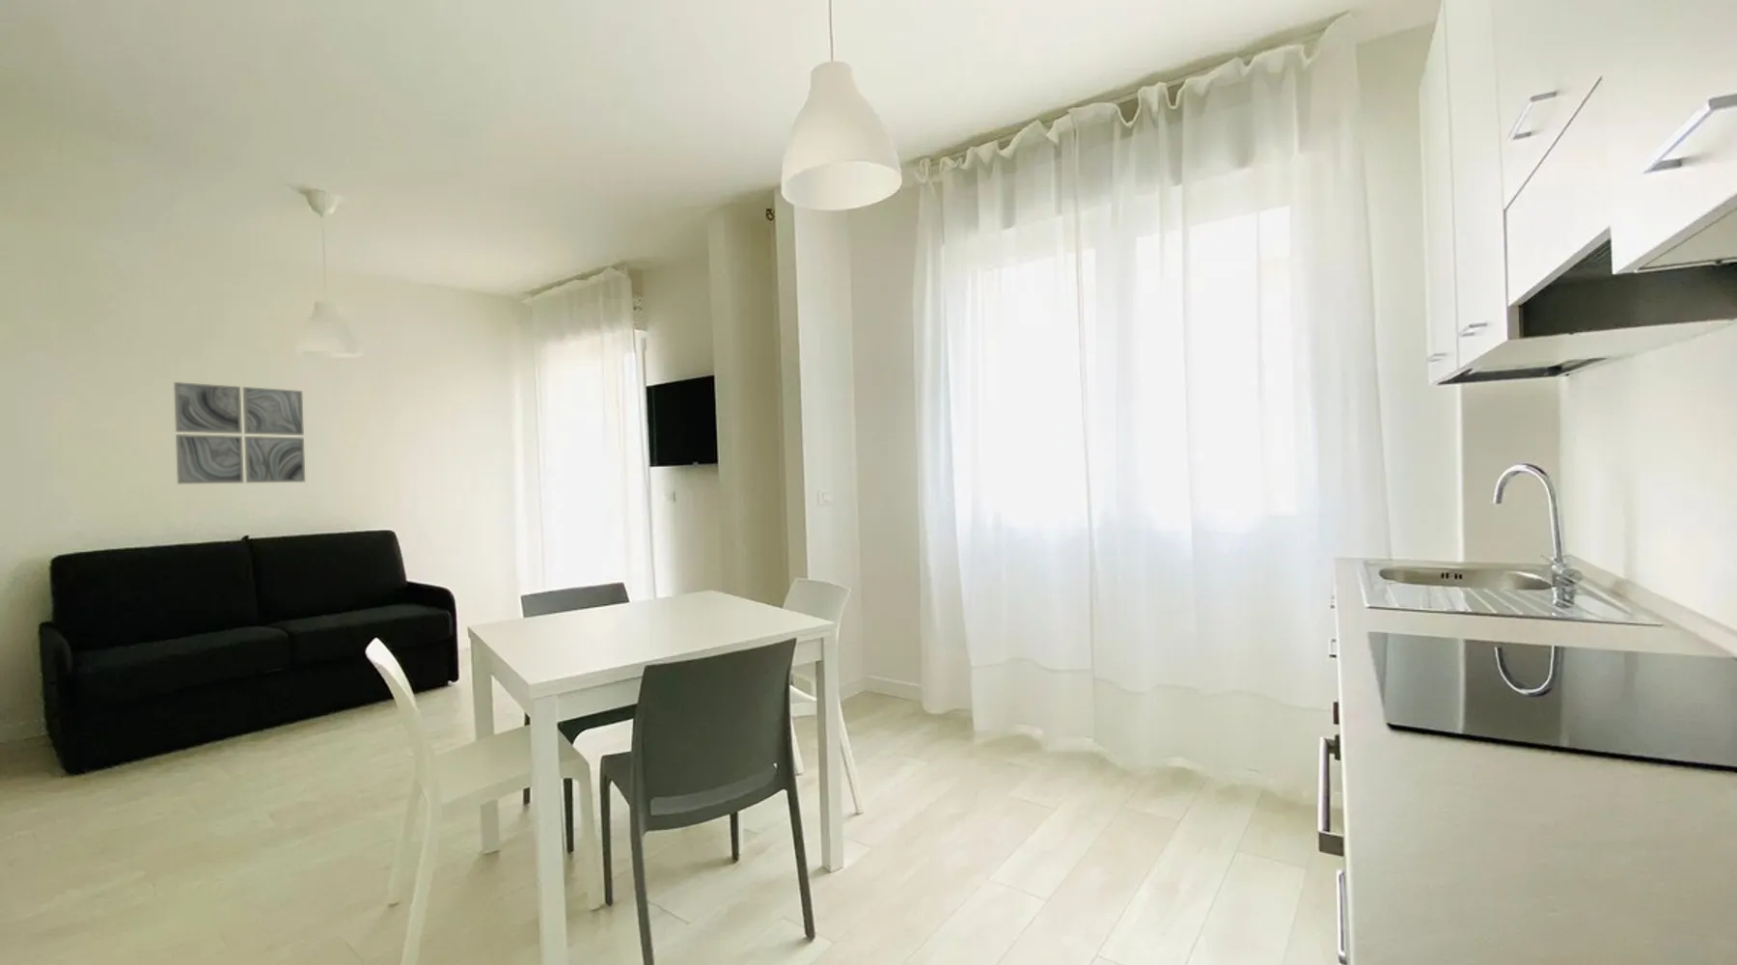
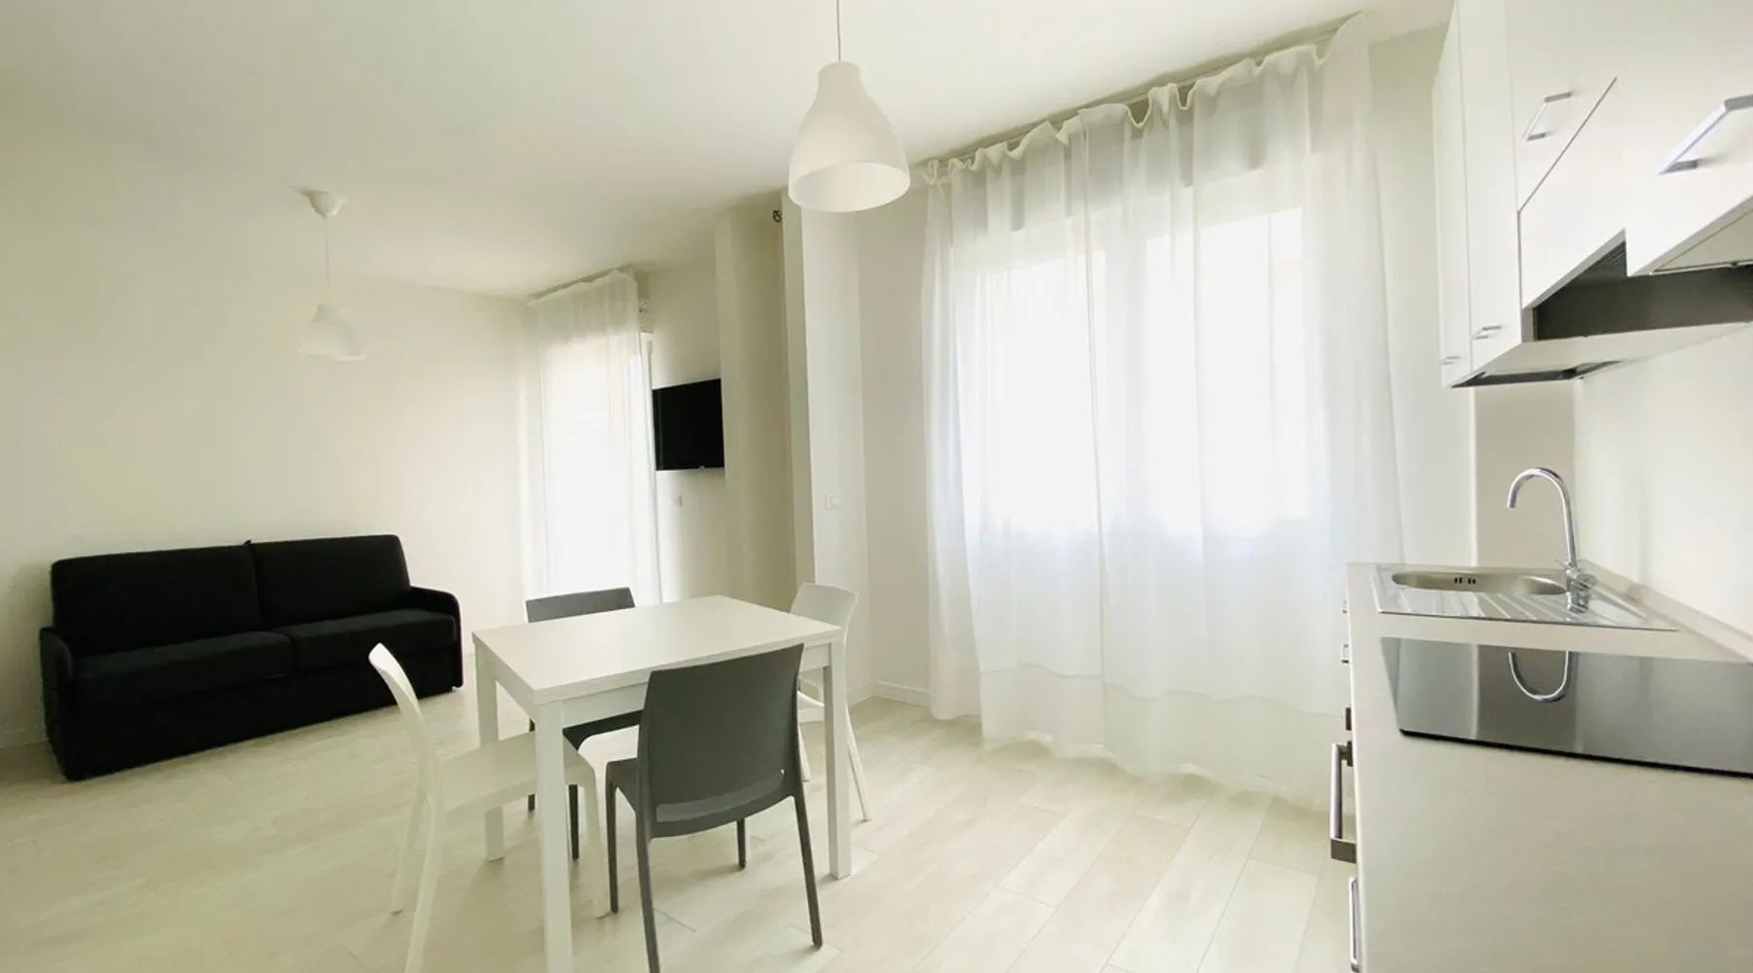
- wall art (244, 434)
